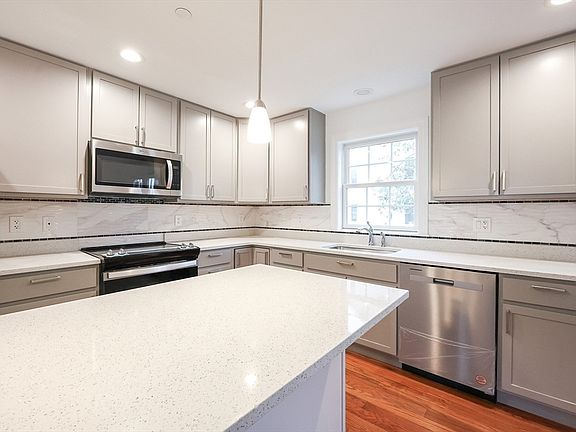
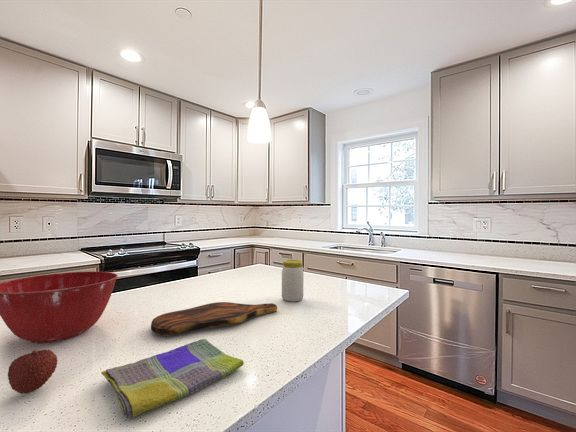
+ cutting board (218, 314)
+ dish towel (175, 369)
+ mixing bowl (59, 306)
+ jar (292, 280)
+ fruit (33, 370)
